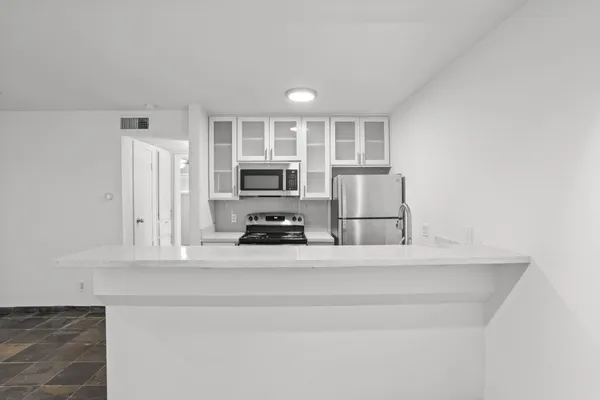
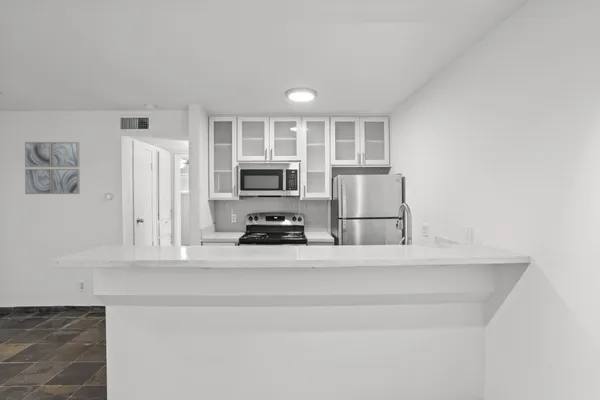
+ wall art (52, 169)
